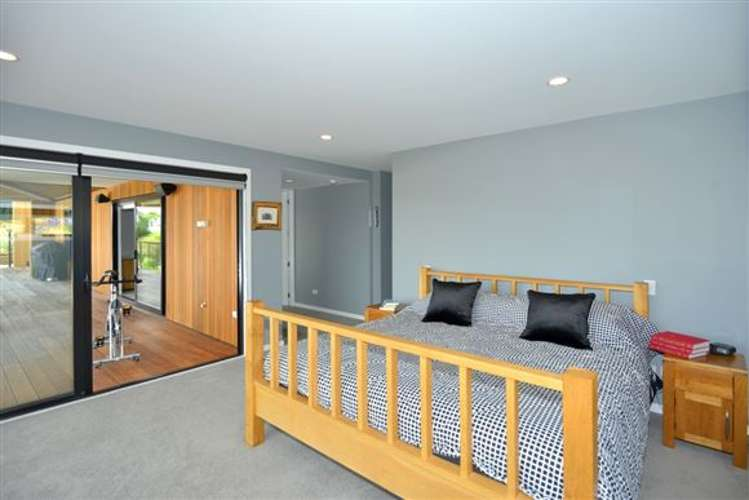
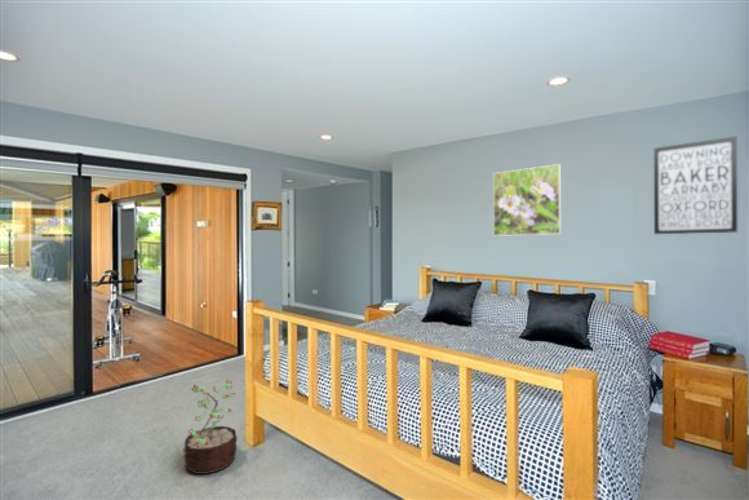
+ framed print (525, 202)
+ wall art (693, 187)
+ decorative plant (212, 421)
